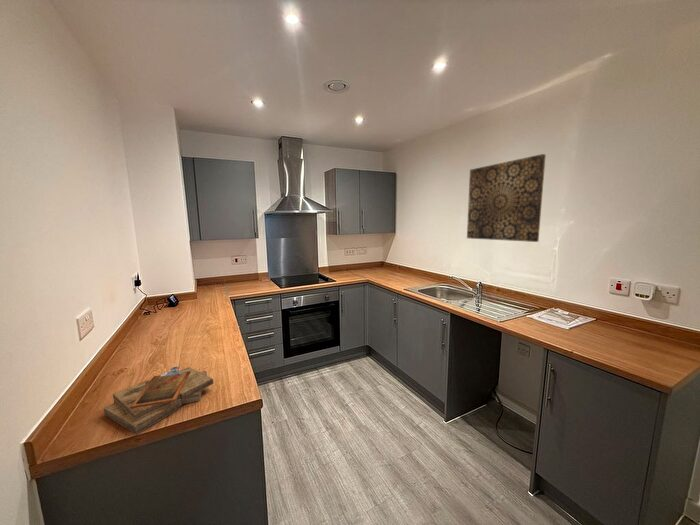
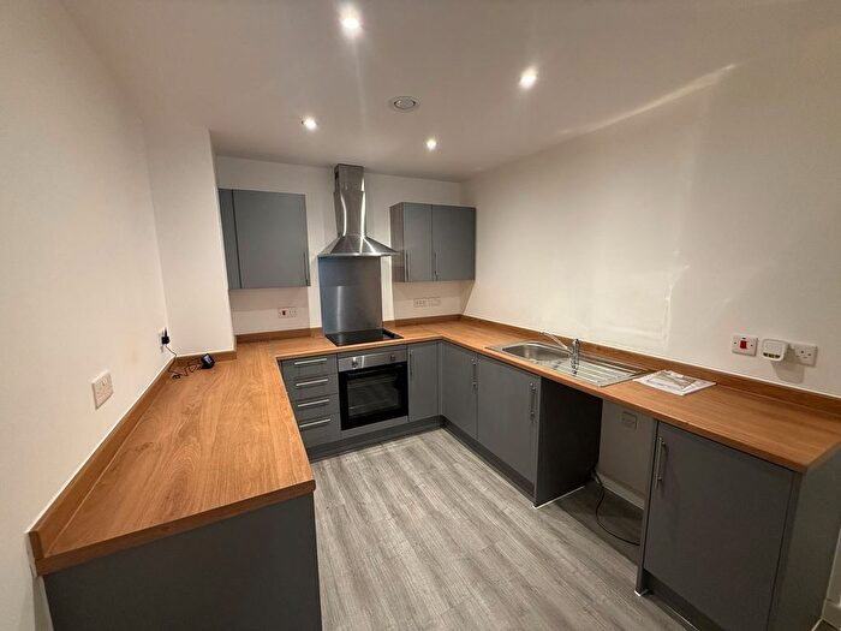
- wall art (500, 202)
- clipboard (161, 394)
